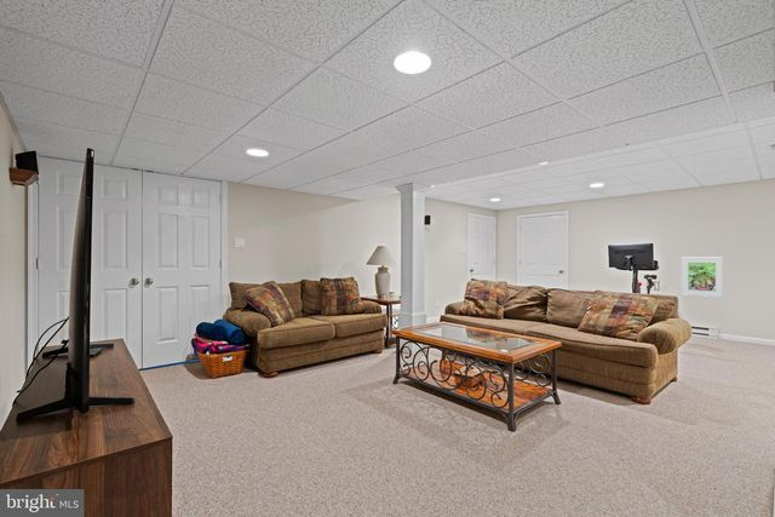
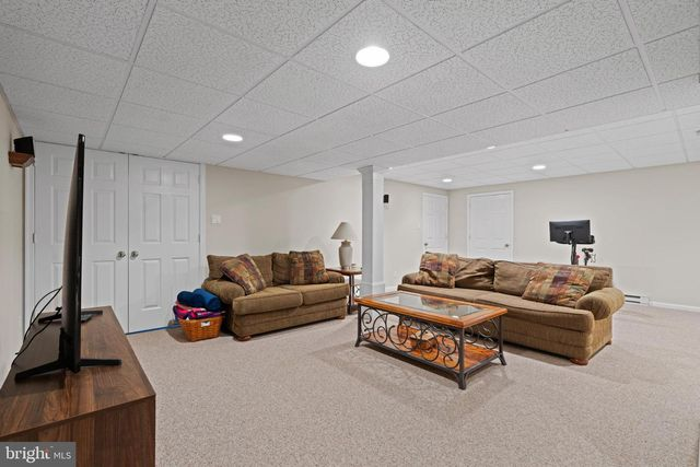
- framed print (701, 276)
